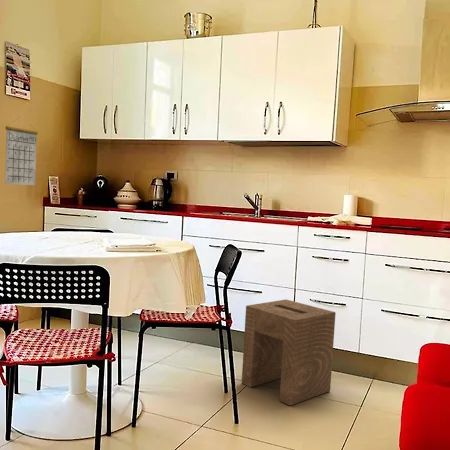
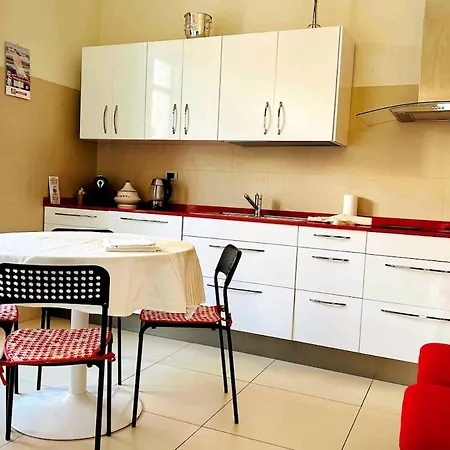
- calendar (21, 150)
- stool (288, 348)
